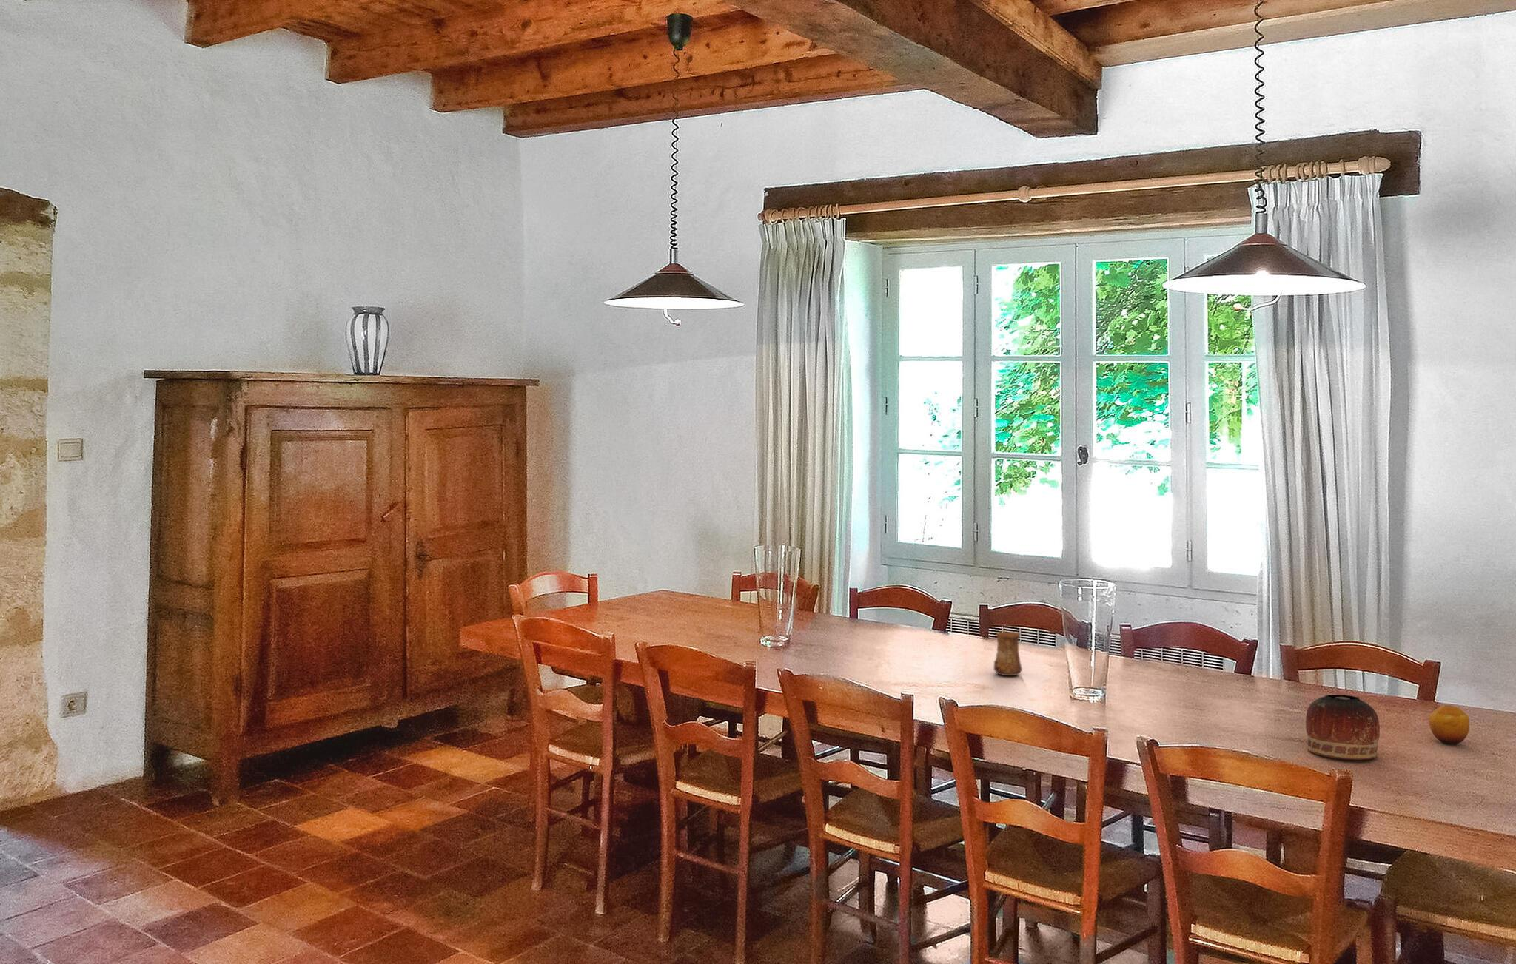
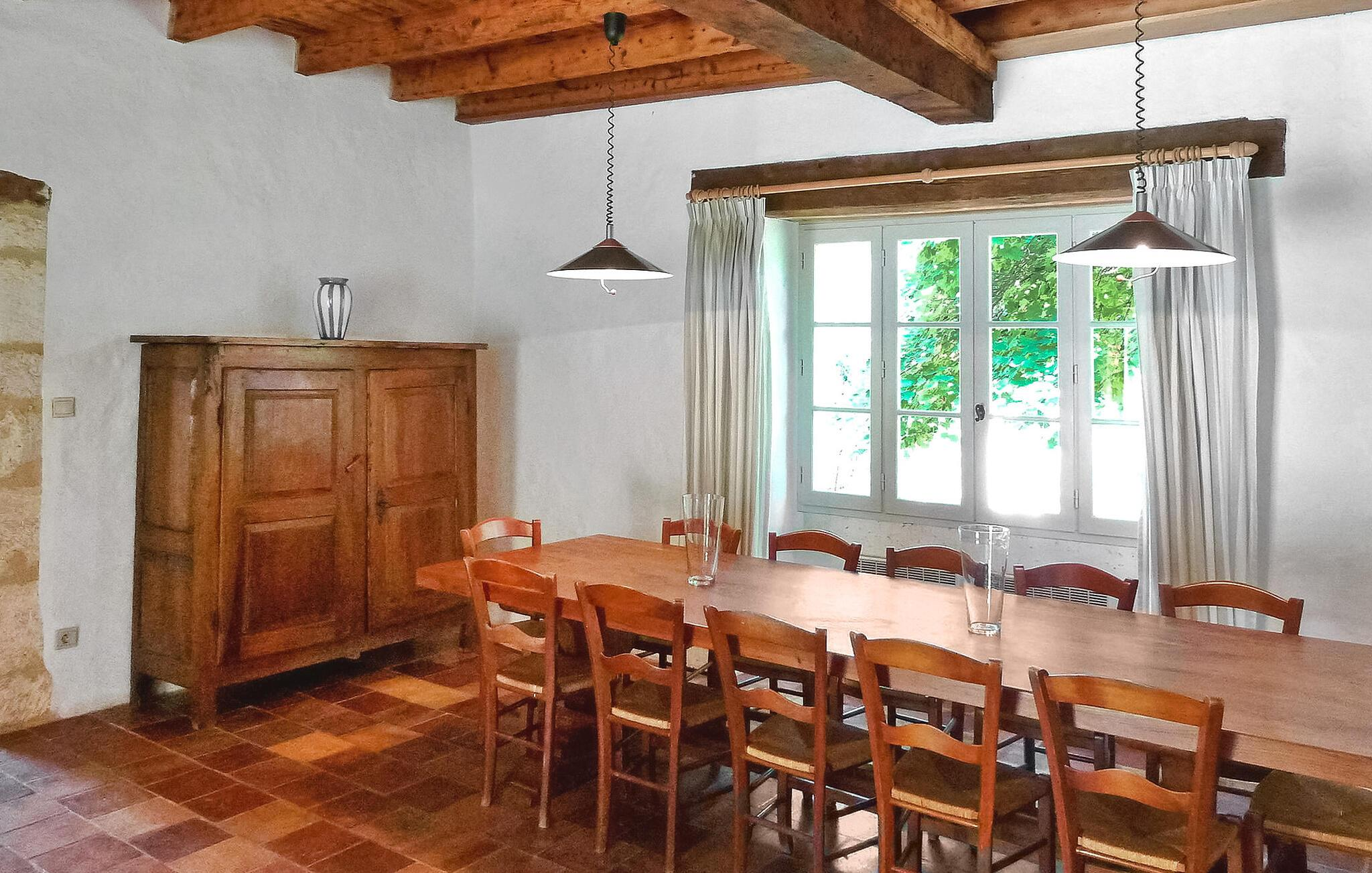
- bowl (1343, 724)
- fruit (1450, 723)
- cup (1008, 654)
